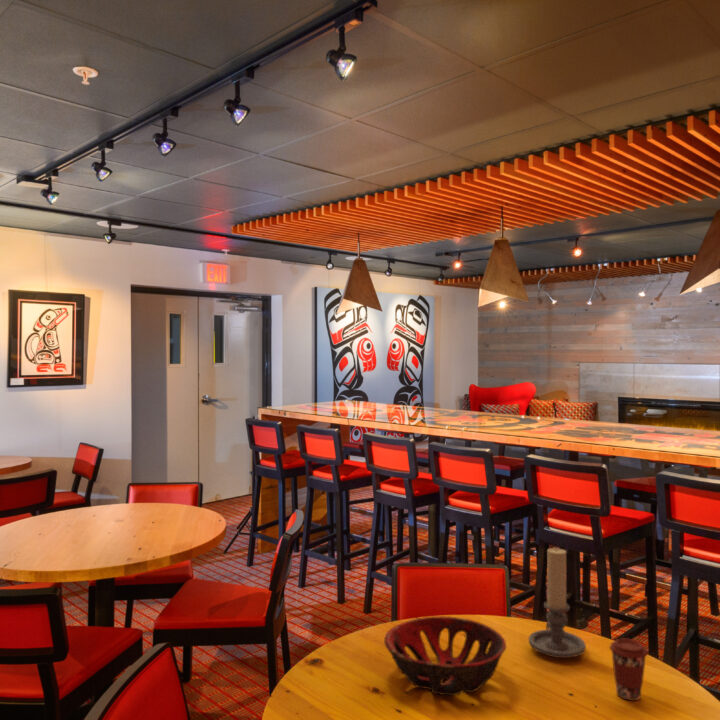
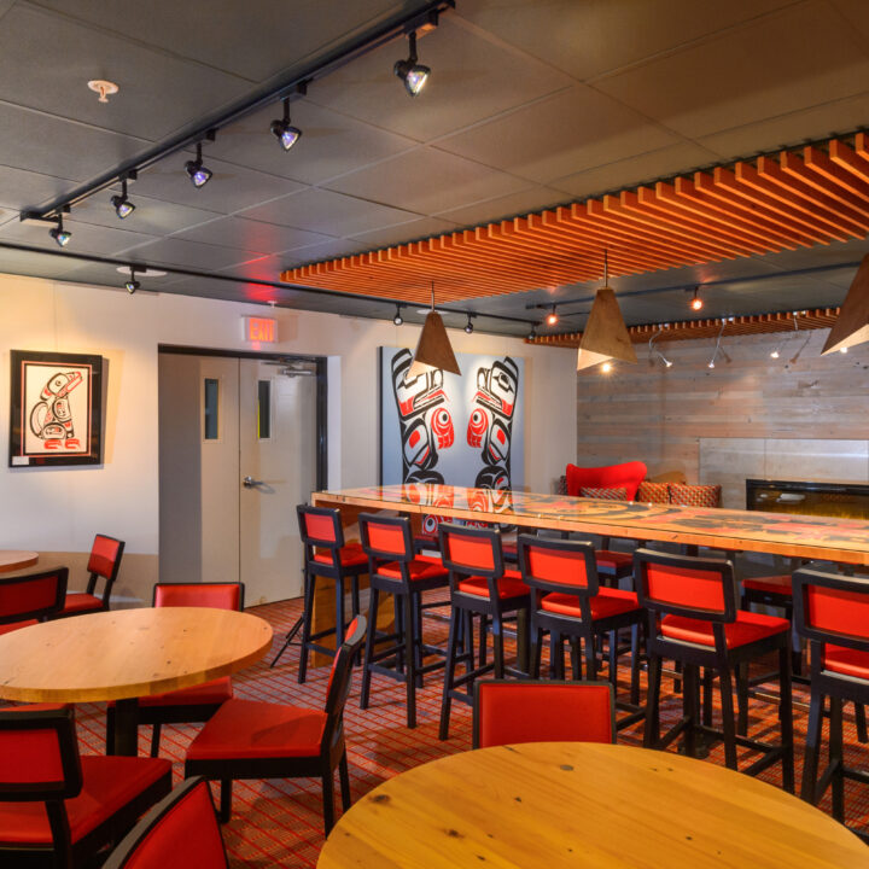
- candle holder (555, 597)
- decorative bowl (444, 657)
- coffee cup (628, 669)
